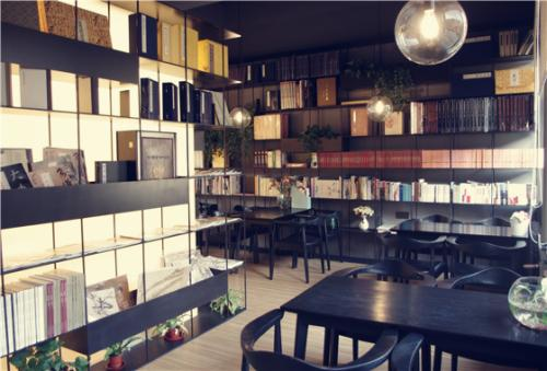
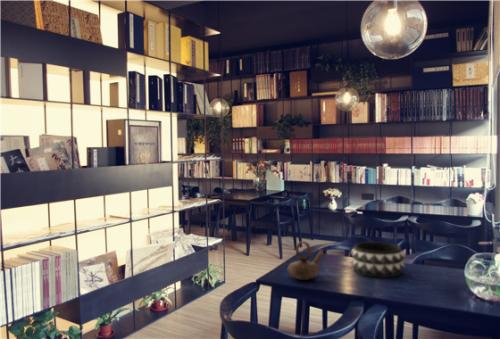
+ decorative bowl (377, 258)
+ teapot (307, 259)
